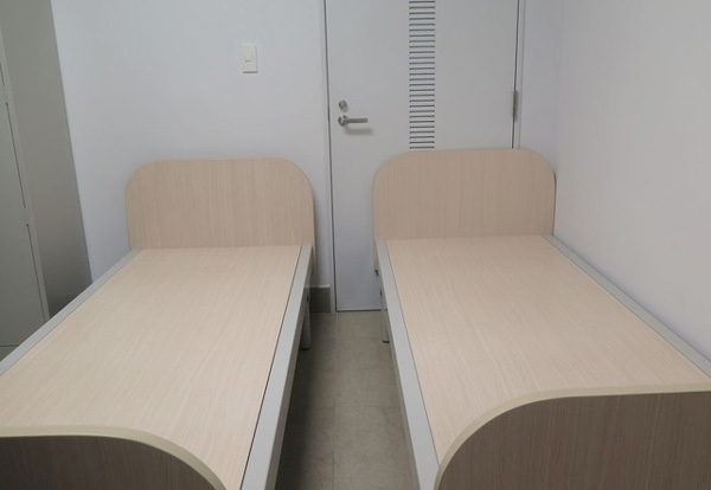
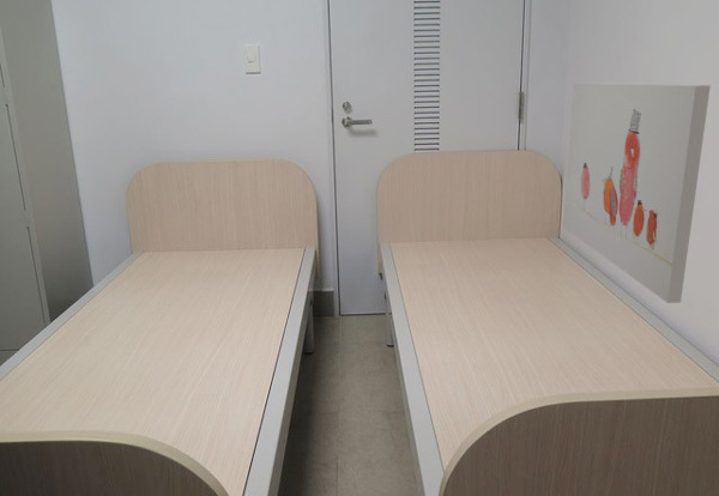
+ wall art (618, 174)
